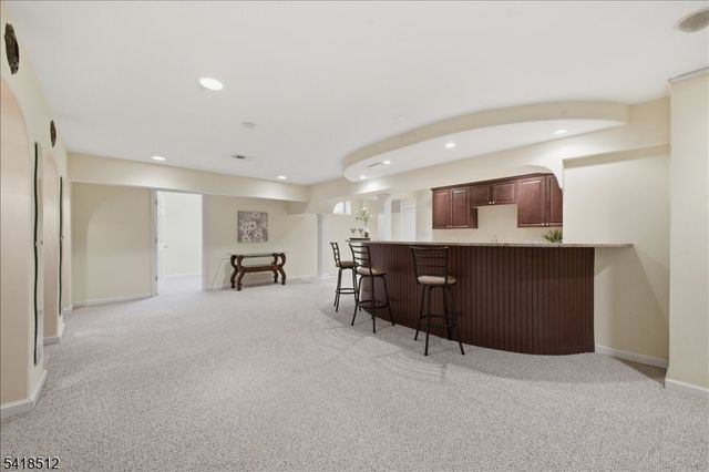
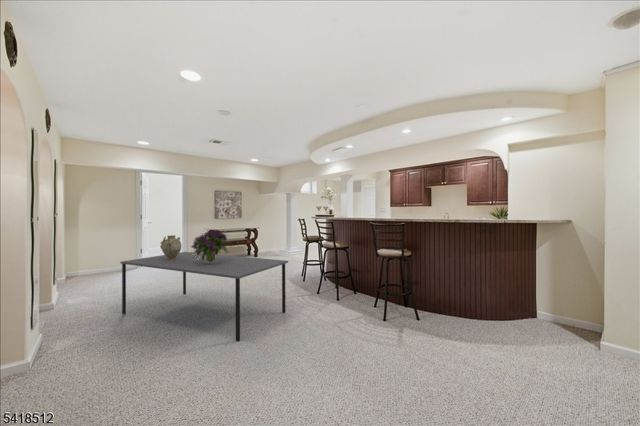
+ ceramic jug (171, 247)
+ dining table (205, 274)
+ bouquet (211, 246)
